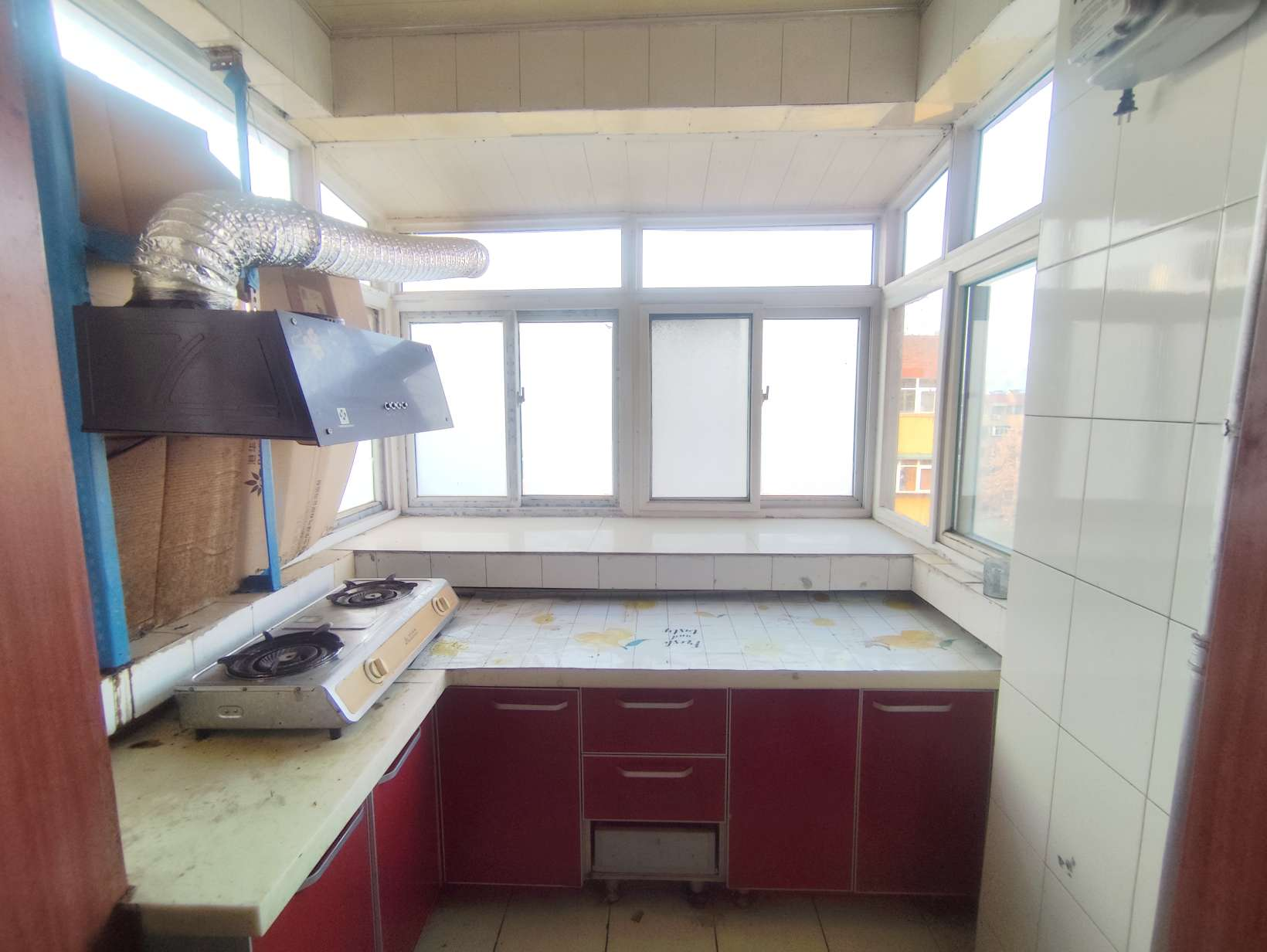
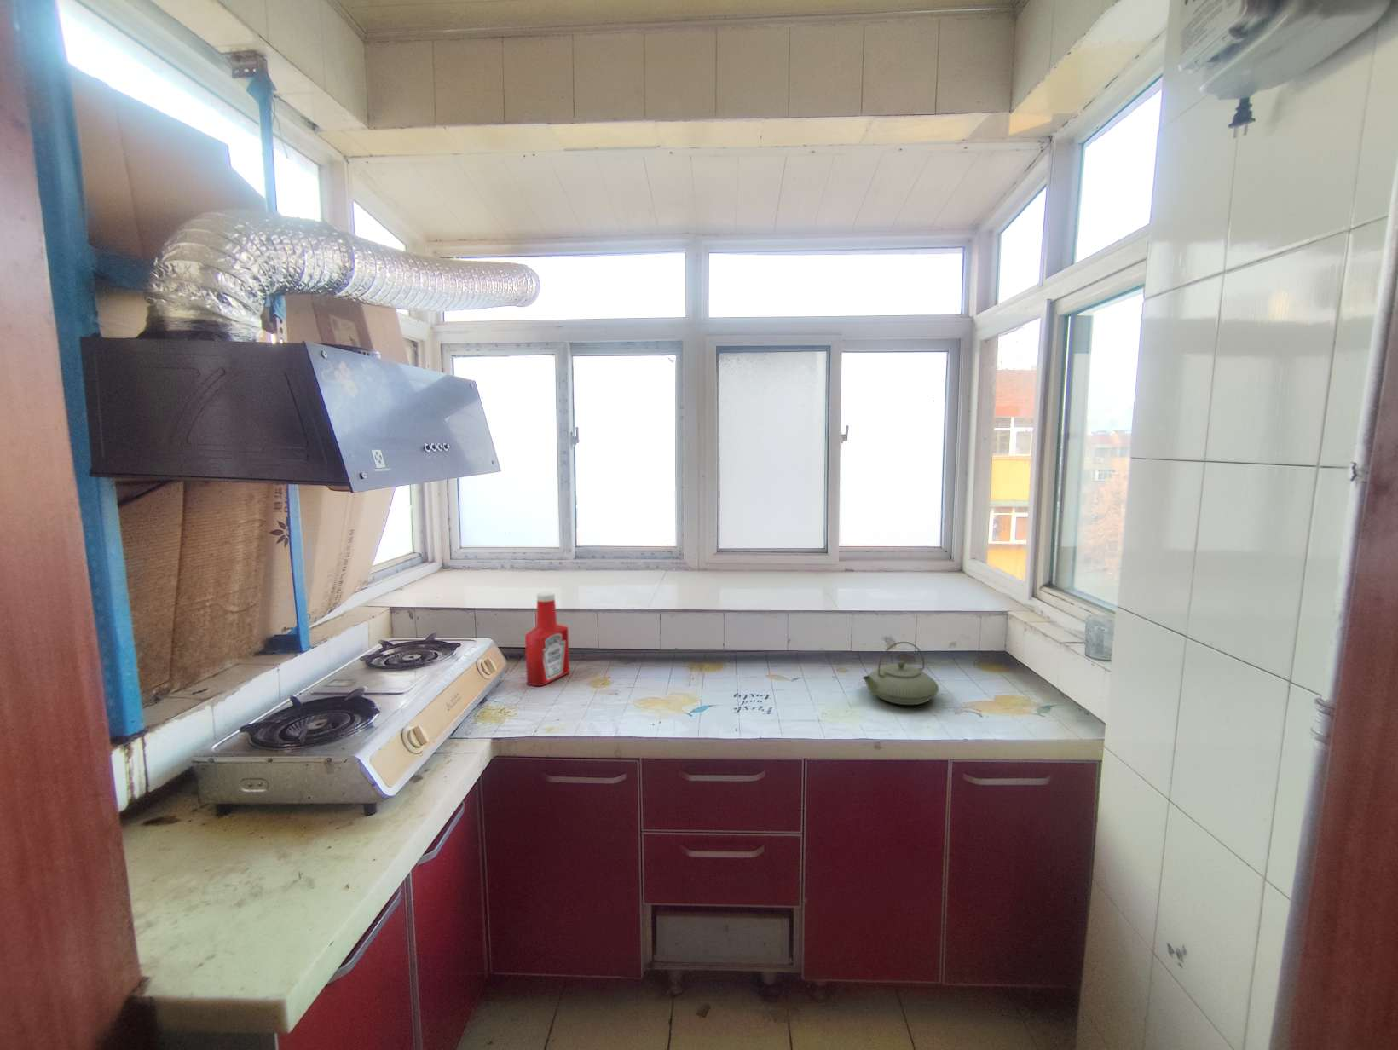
+ soap bottle (546, 635)
+ teapot (898, 669)
